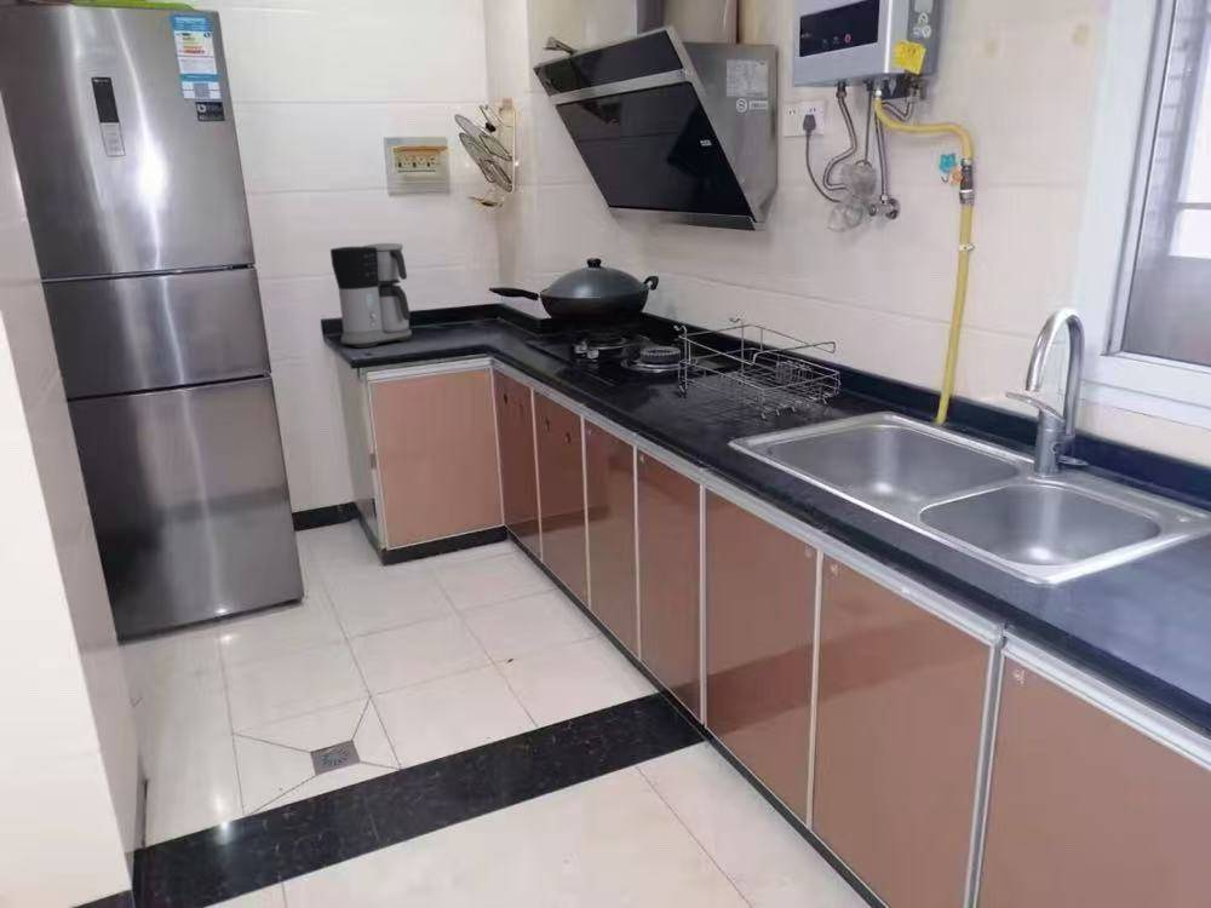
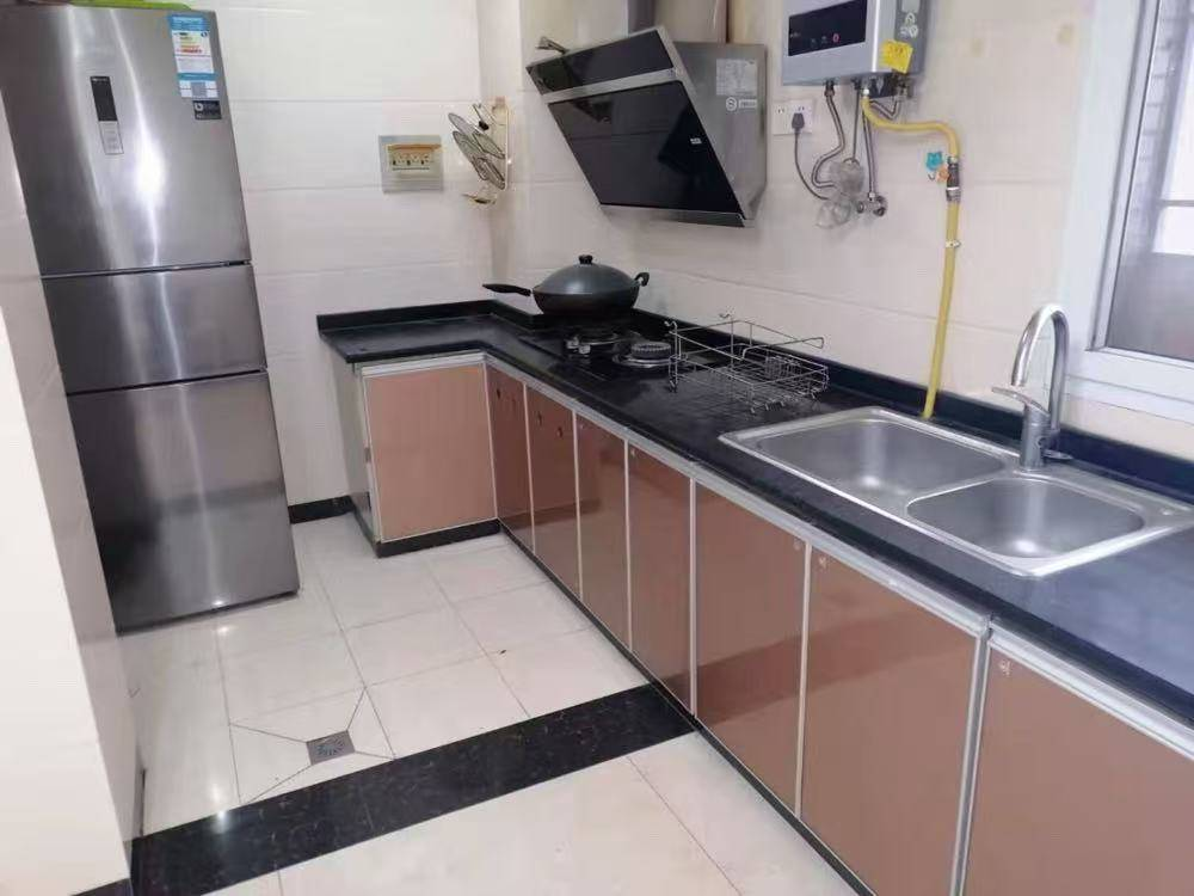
- coffee maker (375, 294)
